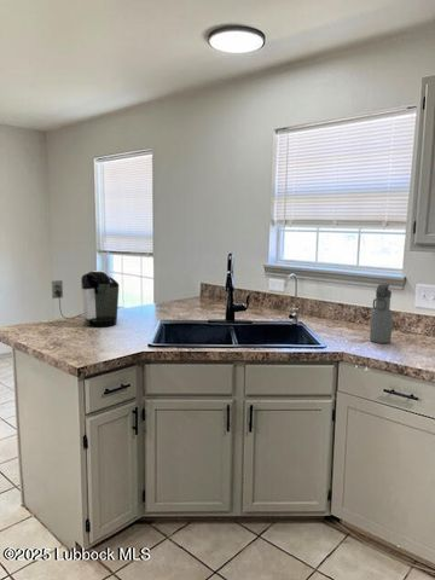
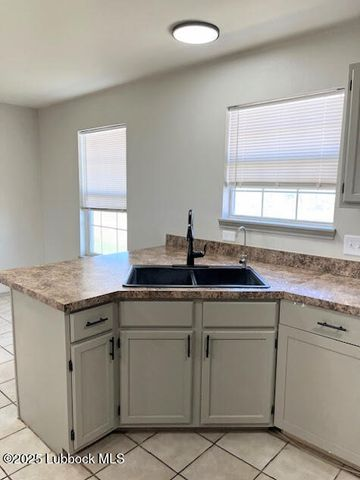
- coffee maker (89, 297)
- water bottle (382, 313)
